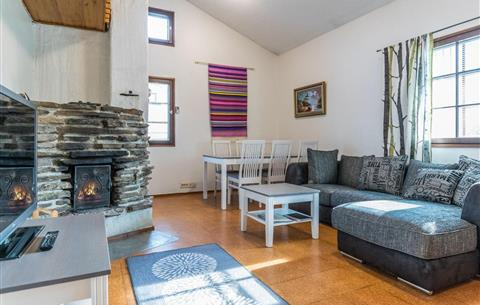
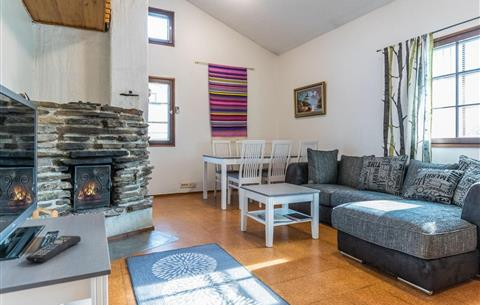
+ remote control (56, 247)
